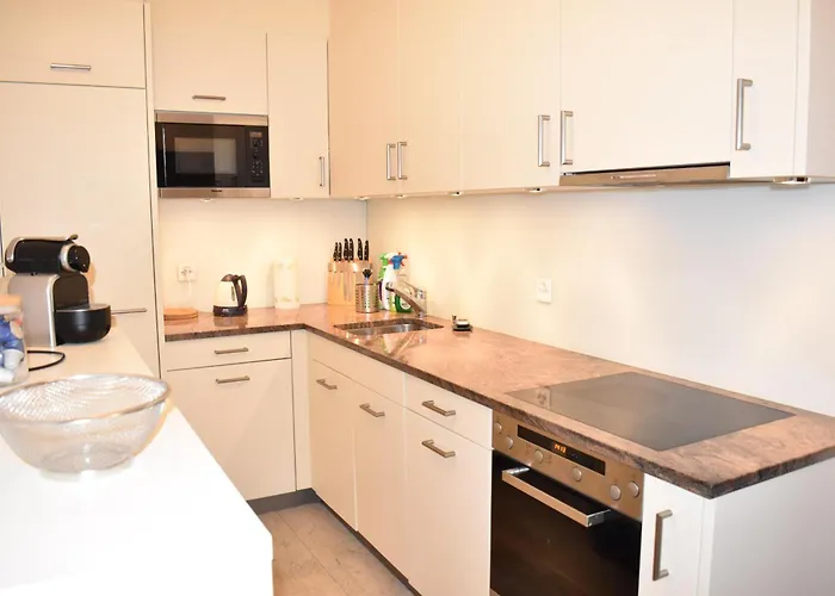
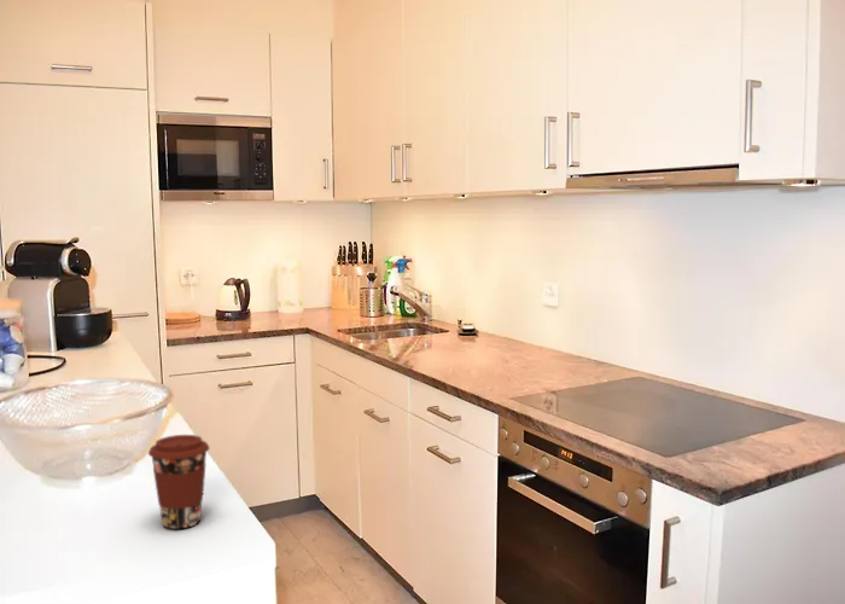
+ coffee cup (180, 481)
